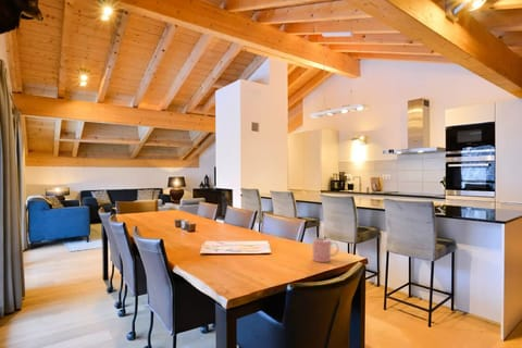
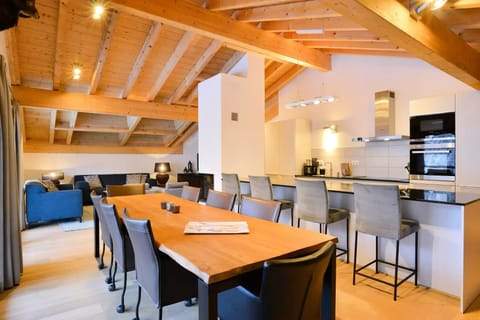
- mug (324, 249)
